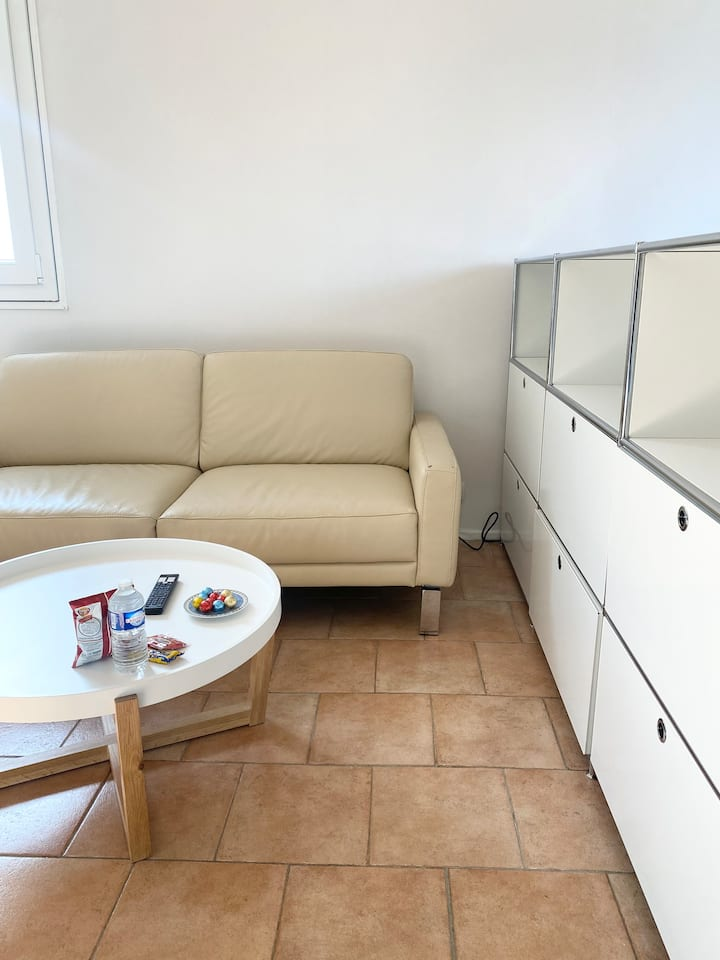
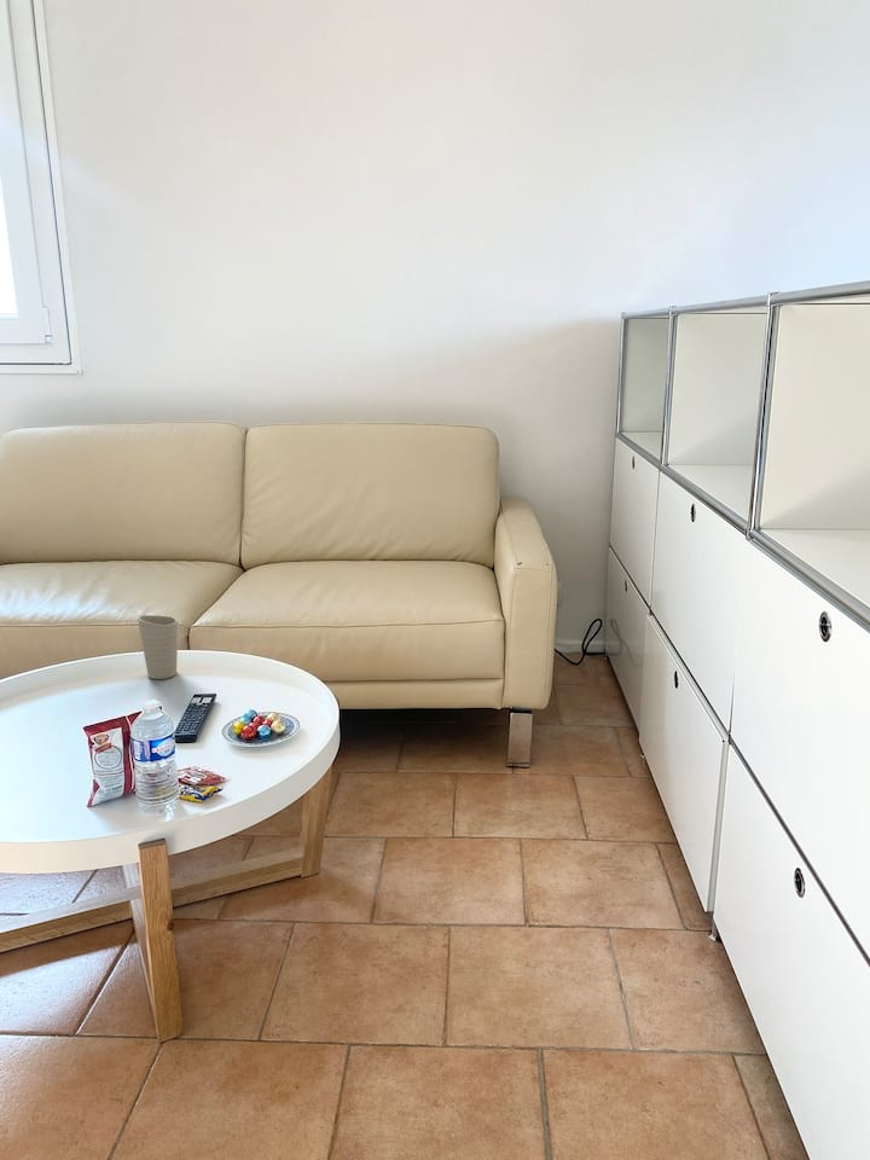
+ cup (160, 644)
